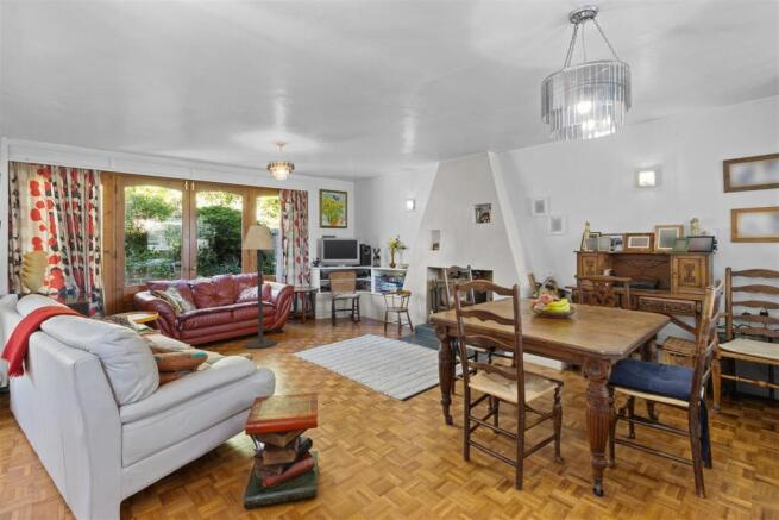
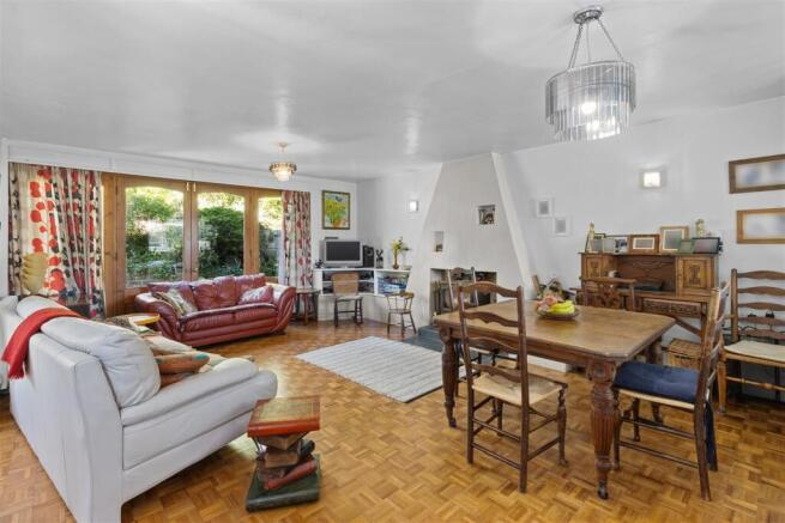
- floor lamp (259, 284)
